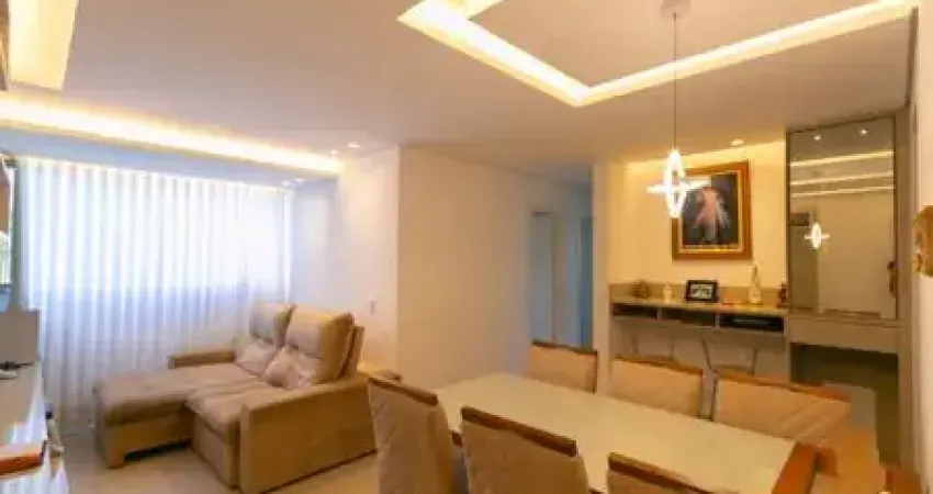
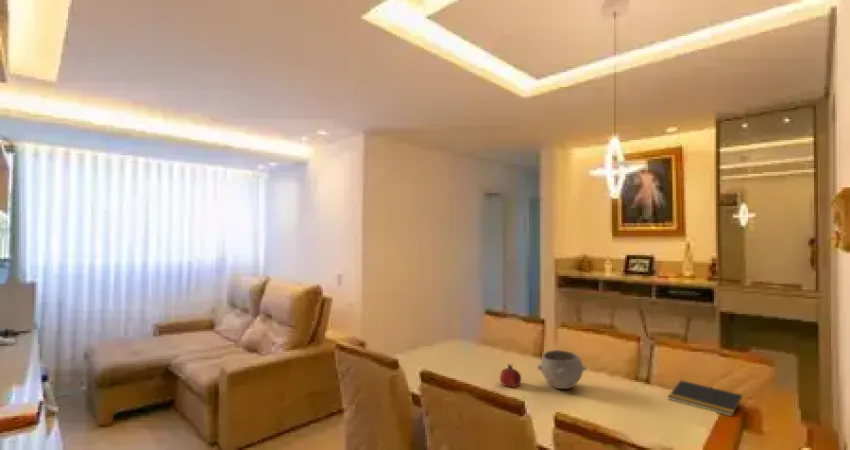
+ fruit (510, 374)
+ notepad (704, 397)
+ bowl (561, 371)
